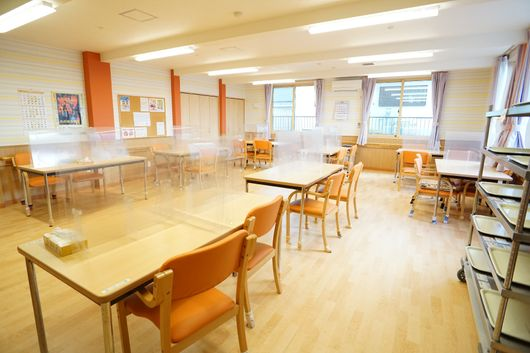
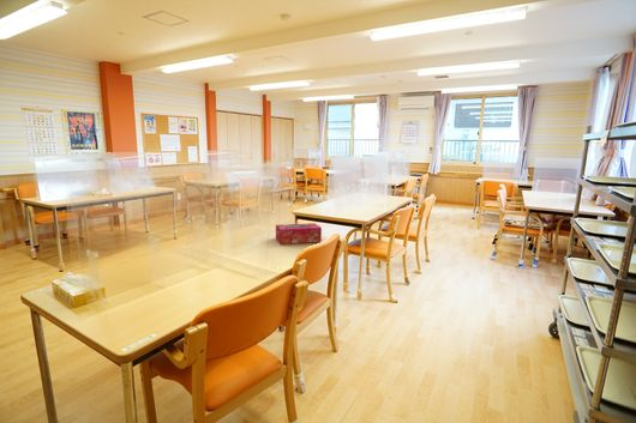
+ tissue box (298, 232)
